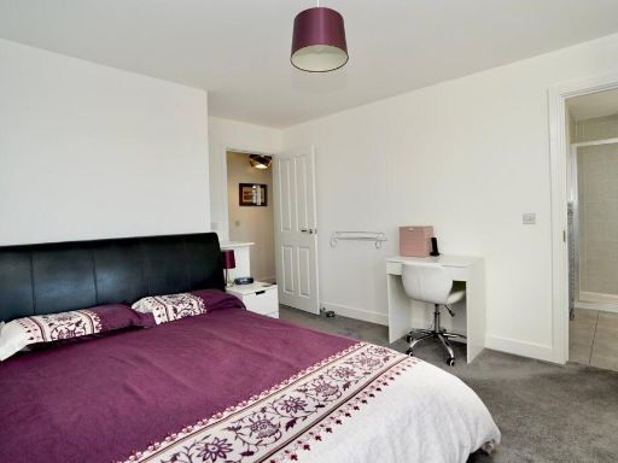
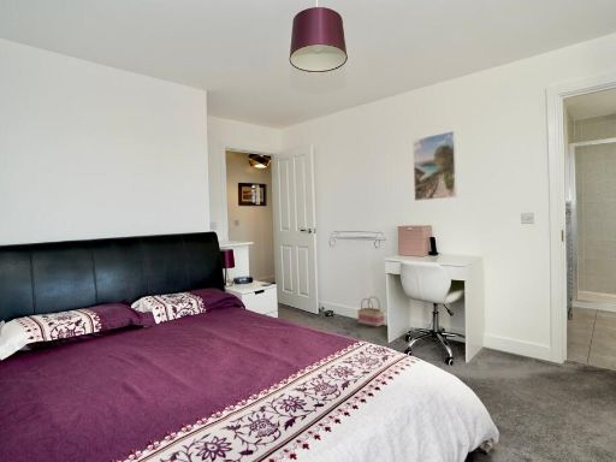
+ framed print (433, 167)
+ basket (371, 310)
